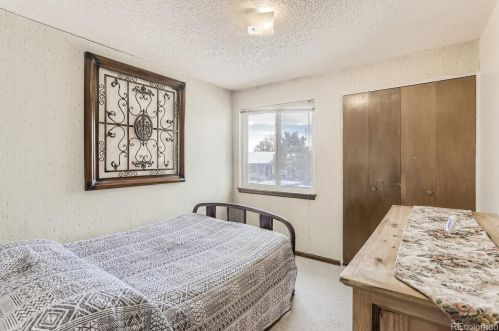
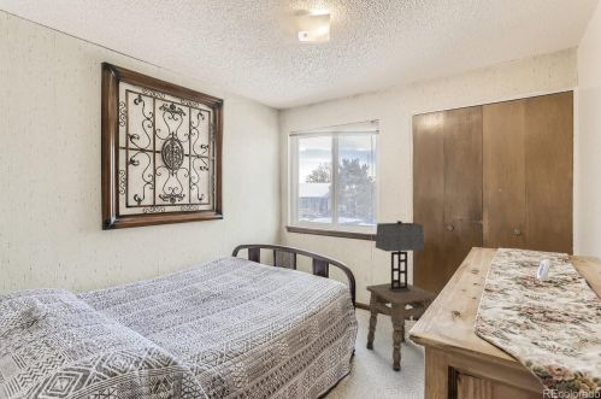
+ side table (399, 322)
+ table lamp (399, 254)
